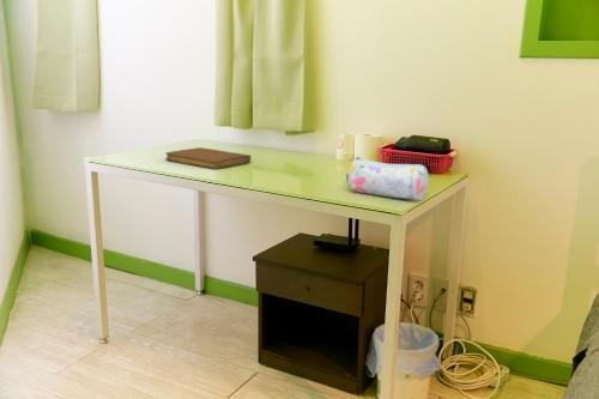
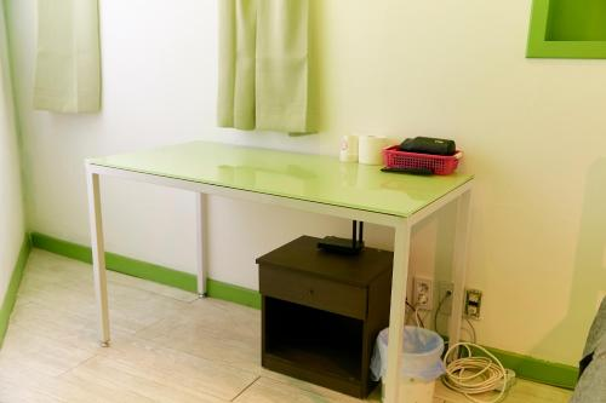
- notebook (207, 157)
- pencil case (387, 177)
